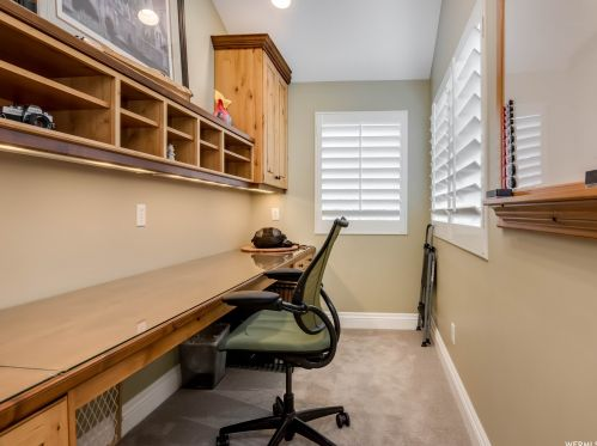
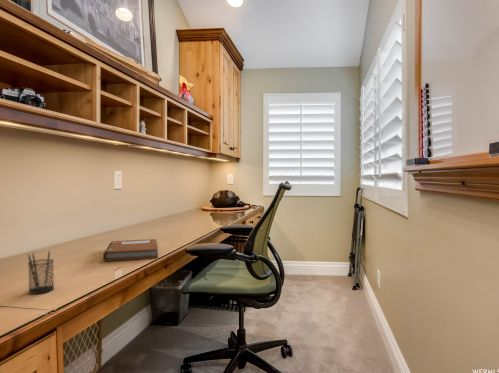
+ notebook (132, 248)
+ pencil holder (41, 269)
